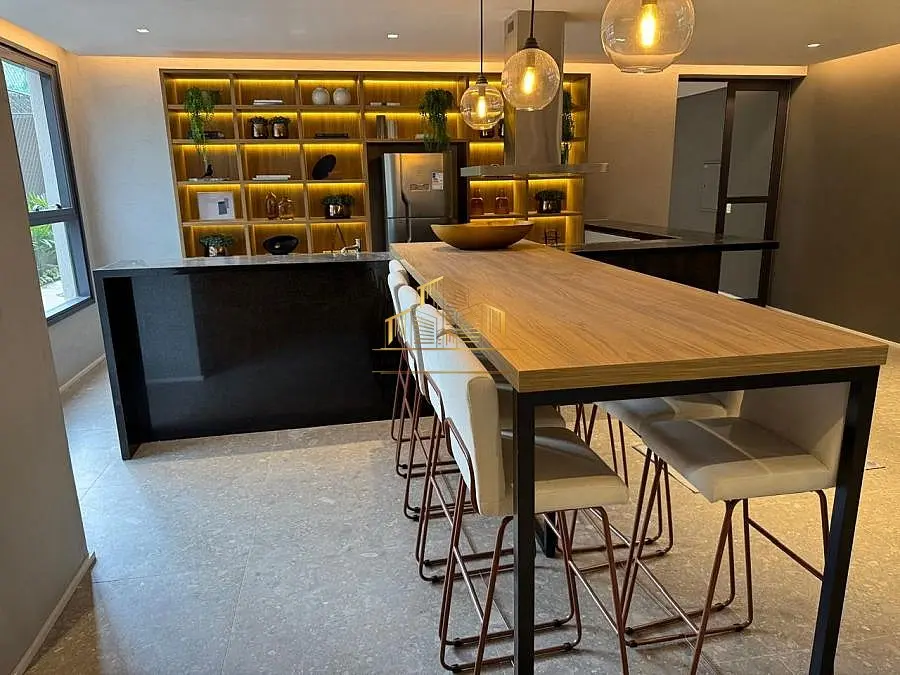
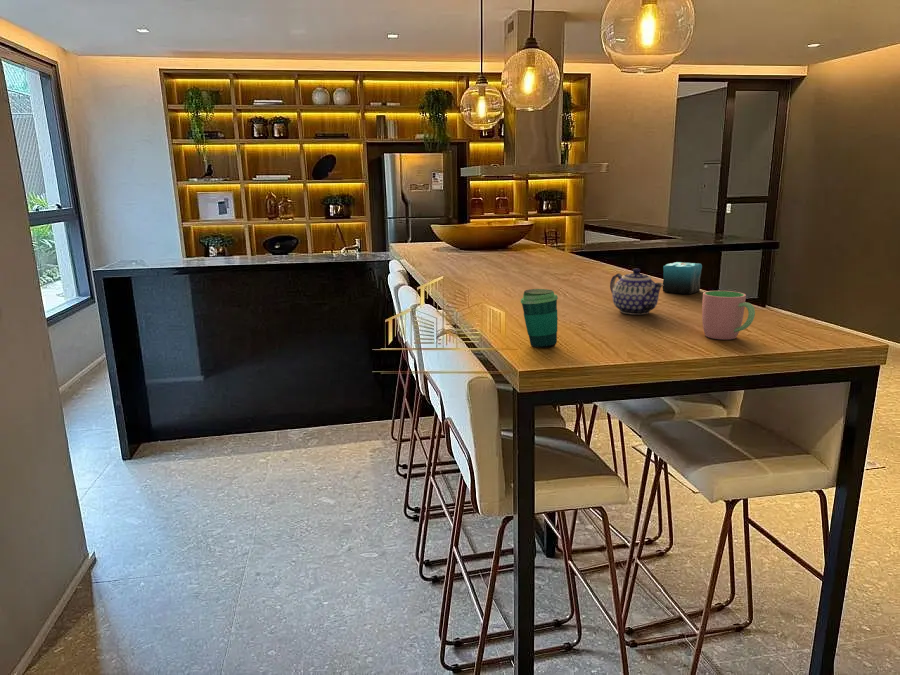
+ cup (538, 318)
+ cup (728, 316)
+ teapot (635, 290)
+ candle (682, 272)
